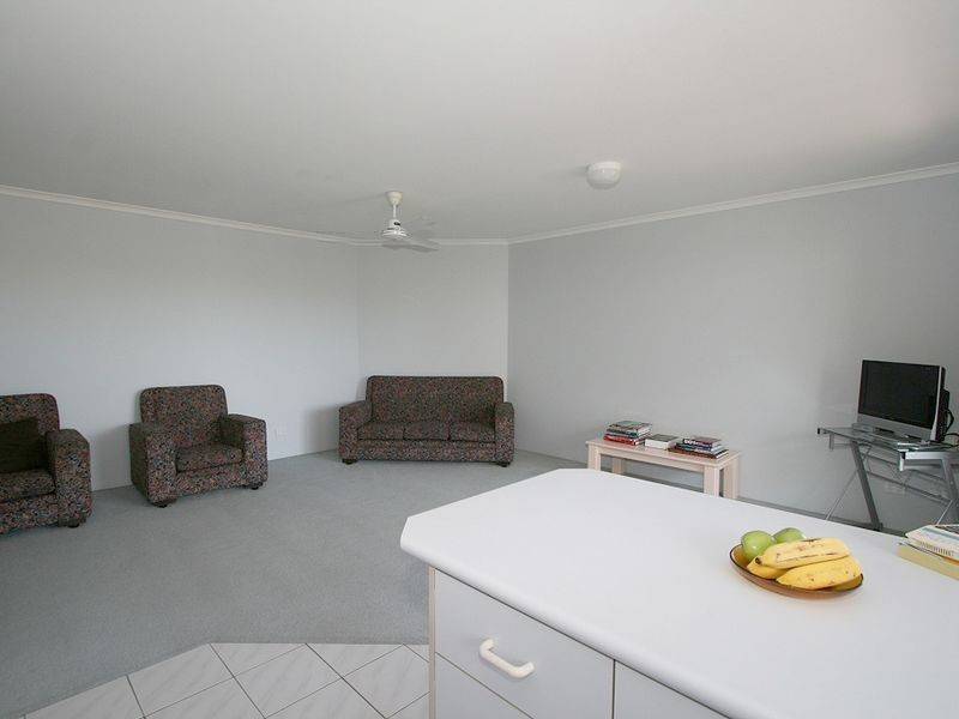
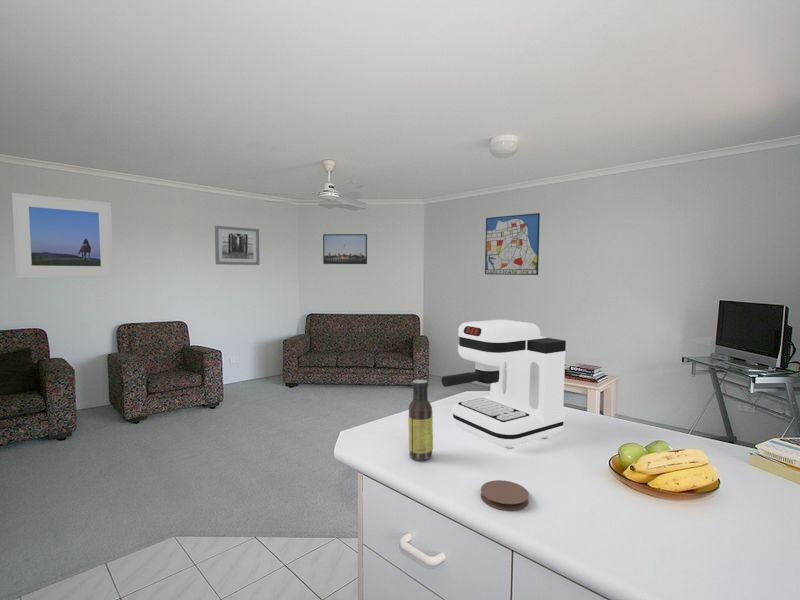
+ wall art (238, 246)
+ coffee maker (503, 378)
+ wall art (510, 245)
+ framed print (66, 237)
+ sauce bottle (420, 419)
+ coaster (504, 494)
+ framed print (345, 249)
